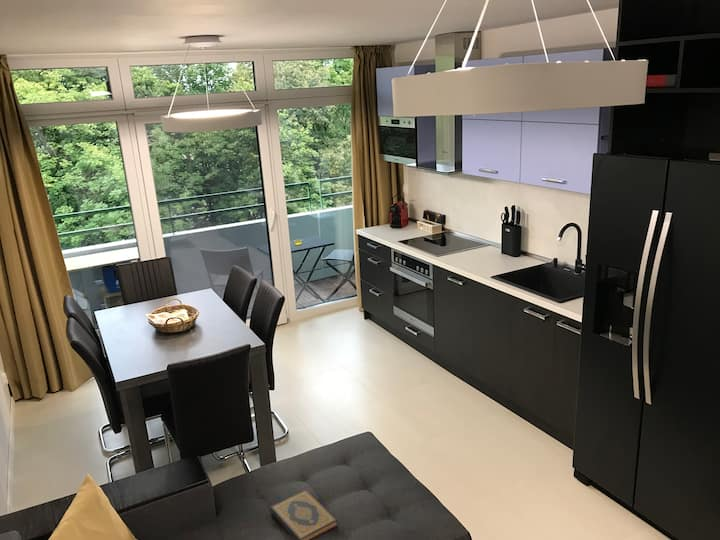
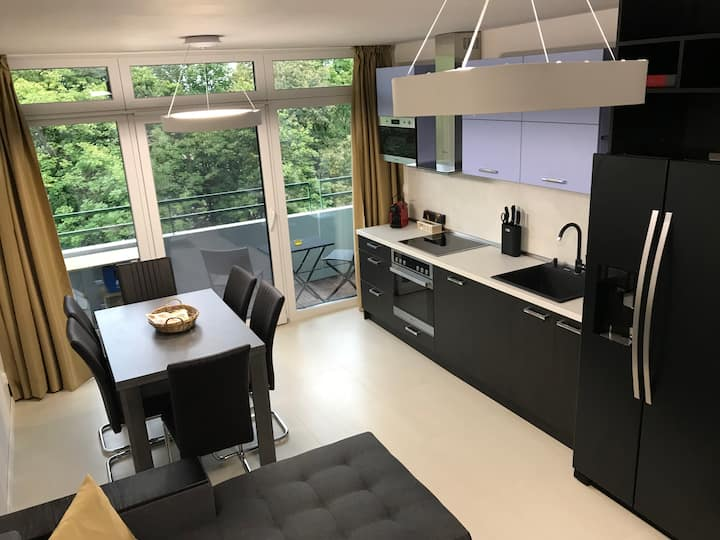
- hardback book (303, 516)
